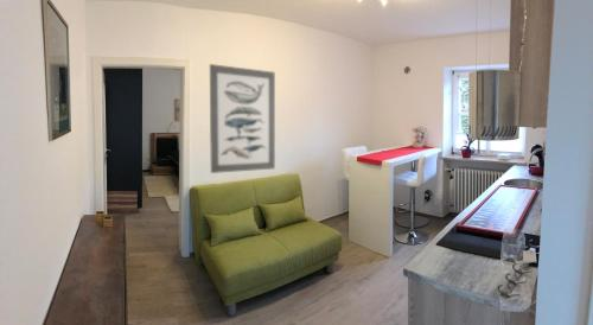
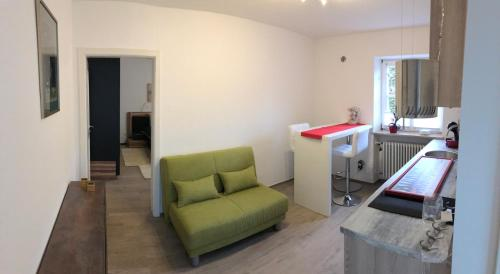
- wall art (244, 120)
